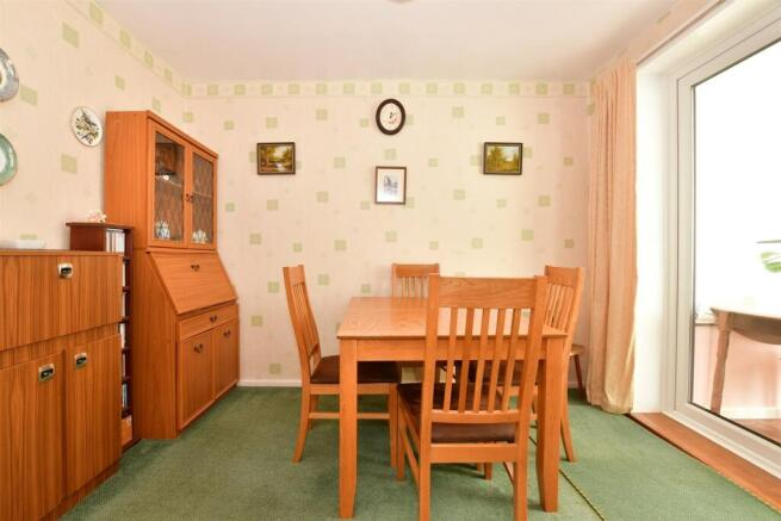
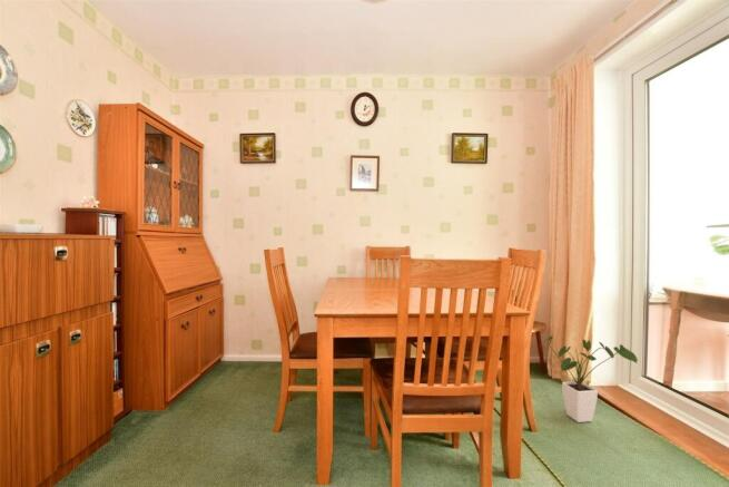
+ house plant (583, 379)
